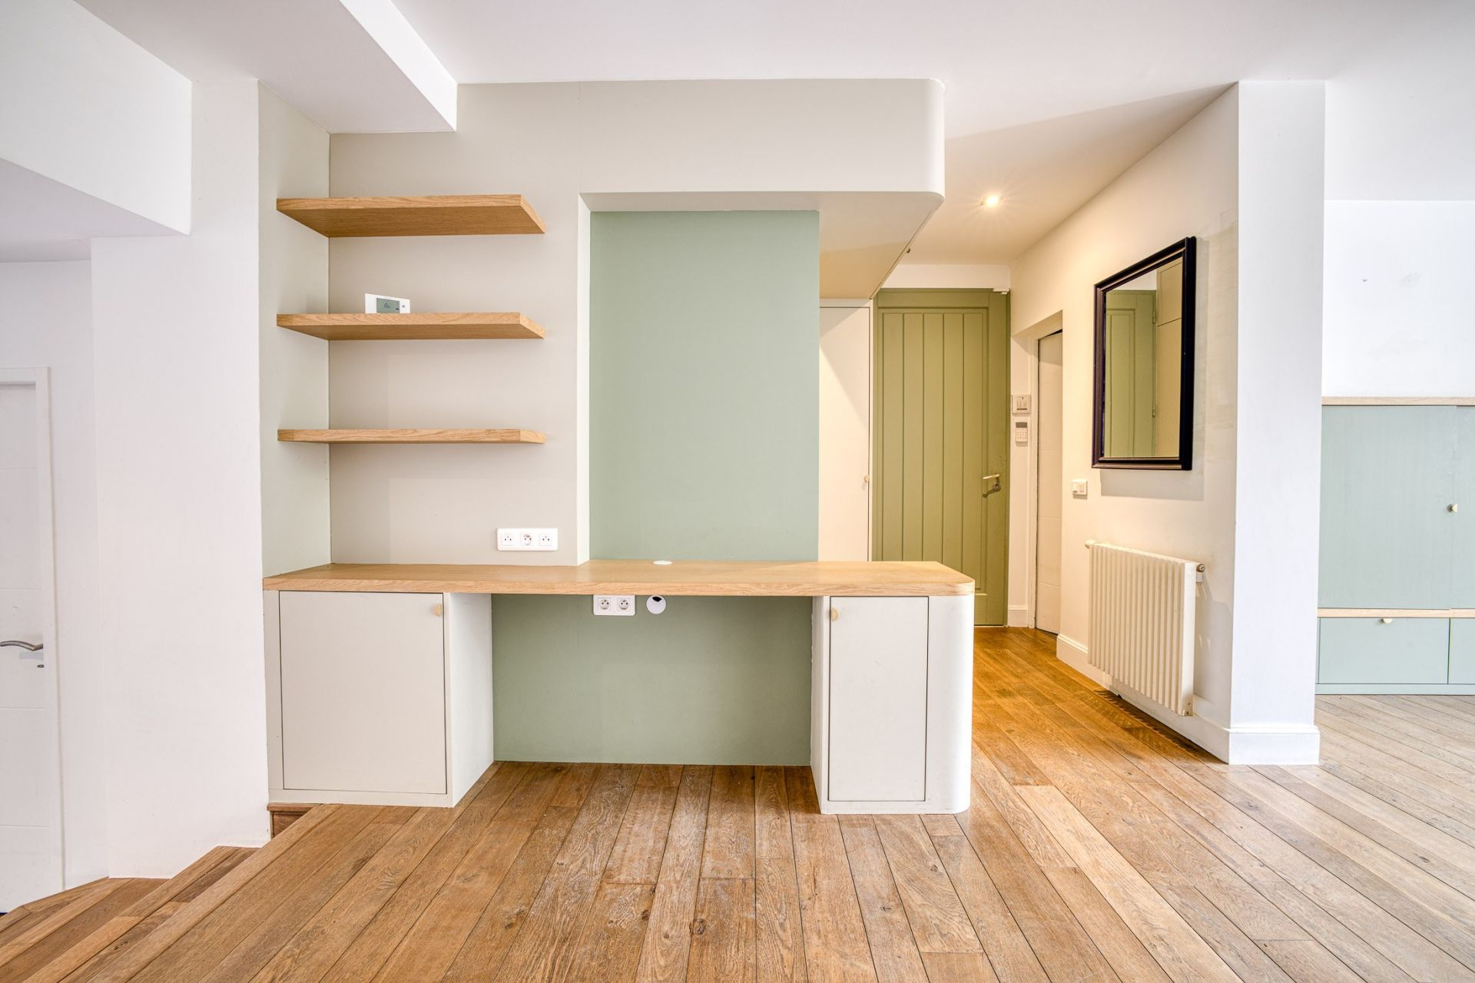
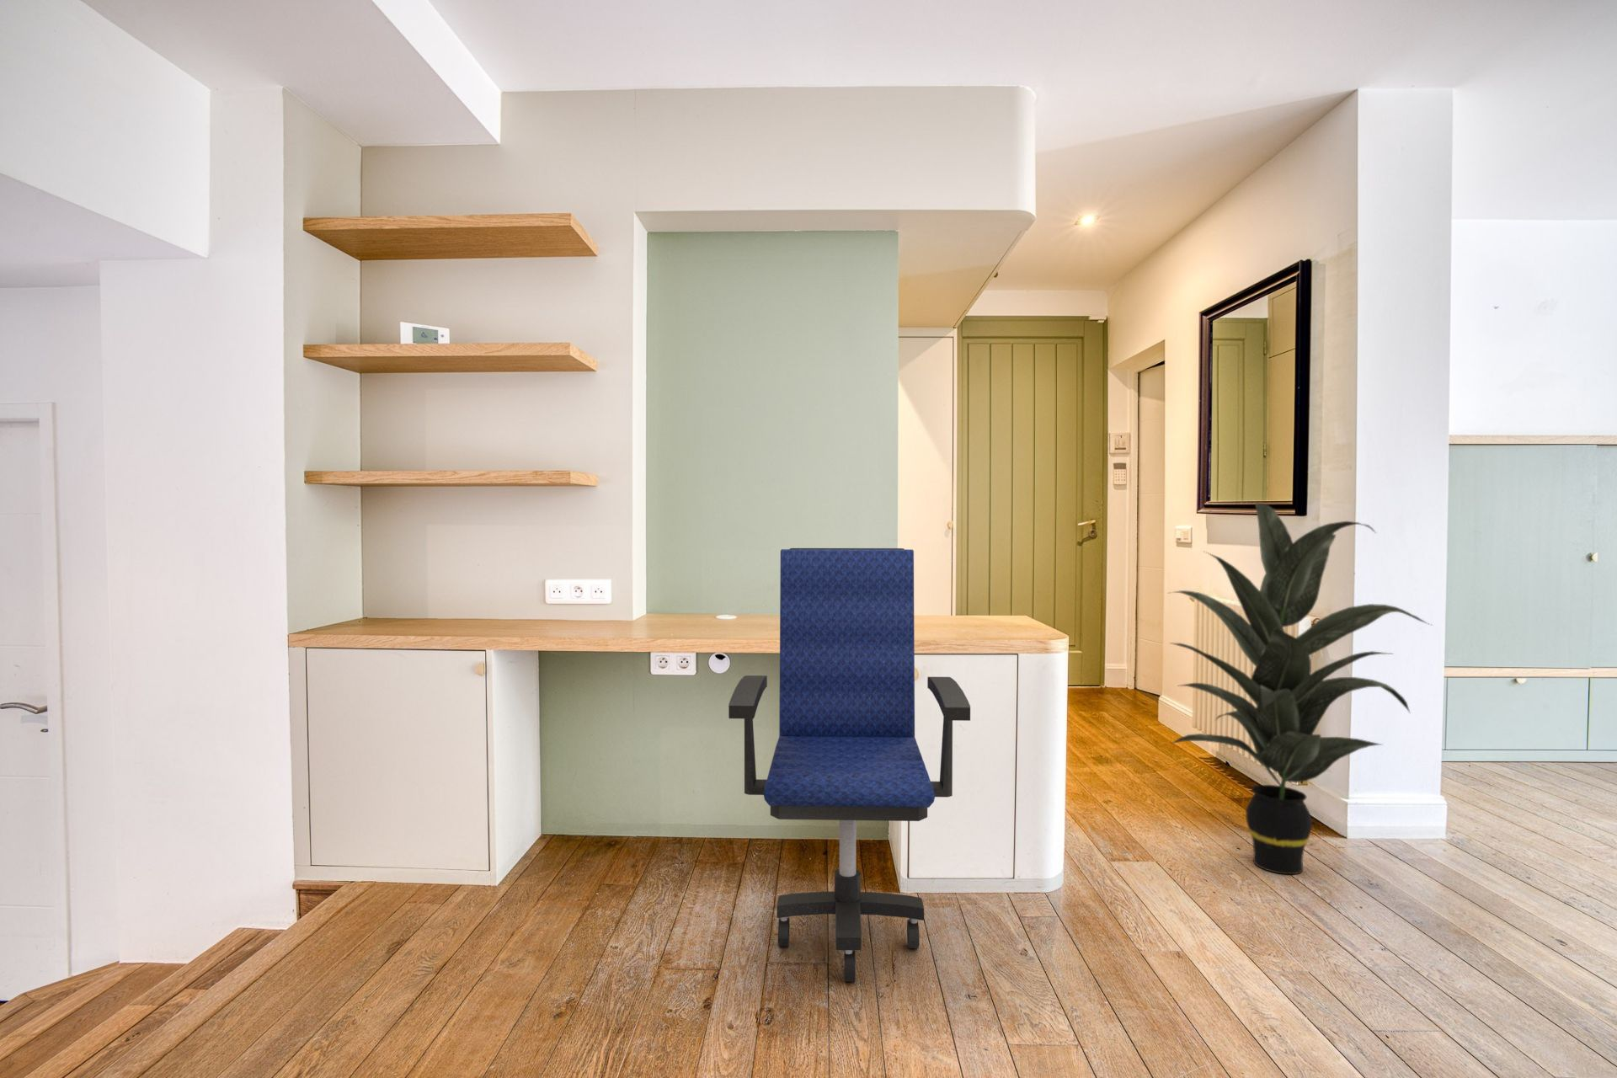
+ indoor plant (1281, 682)
+ office chair (847, 745)
